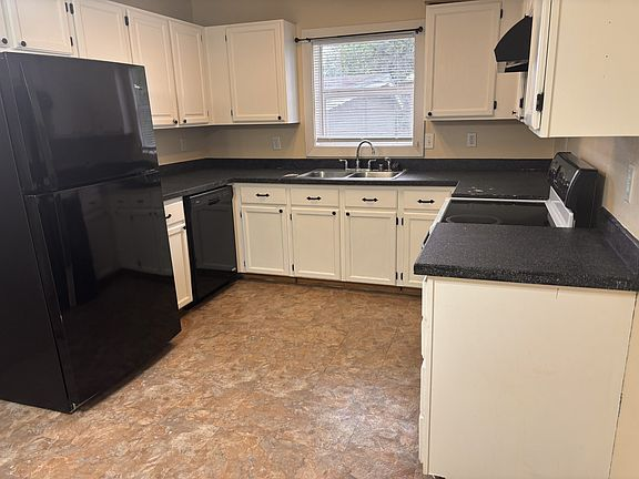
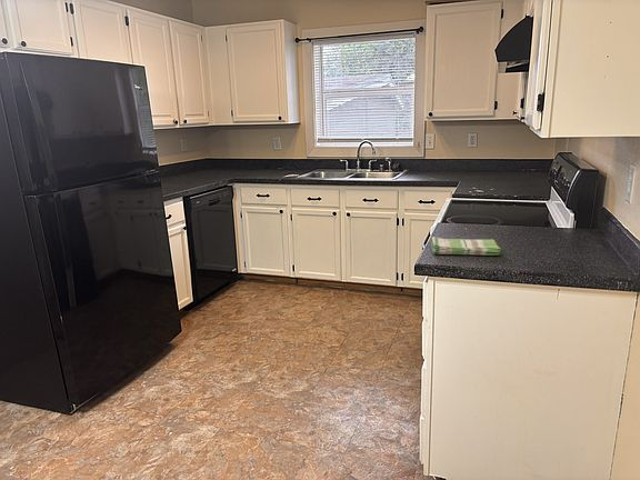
+ dish towel (463, 243)
